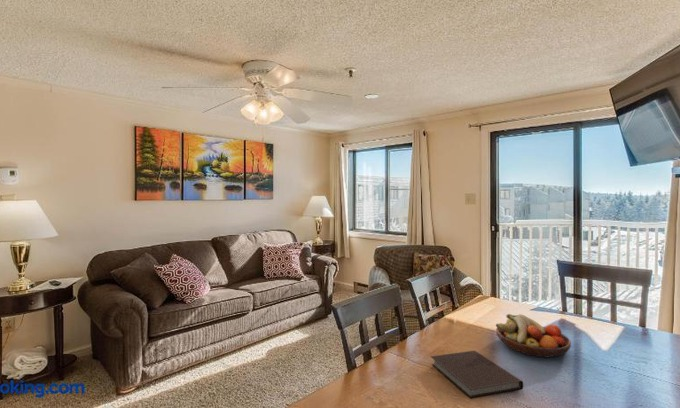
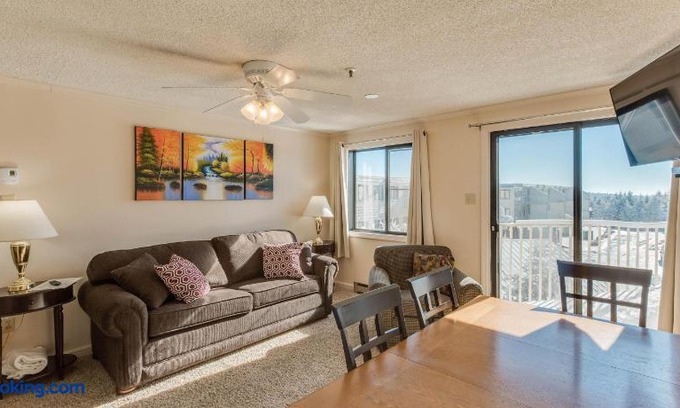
- fruit bowl (531, 332)
- notebook (473, 371)
